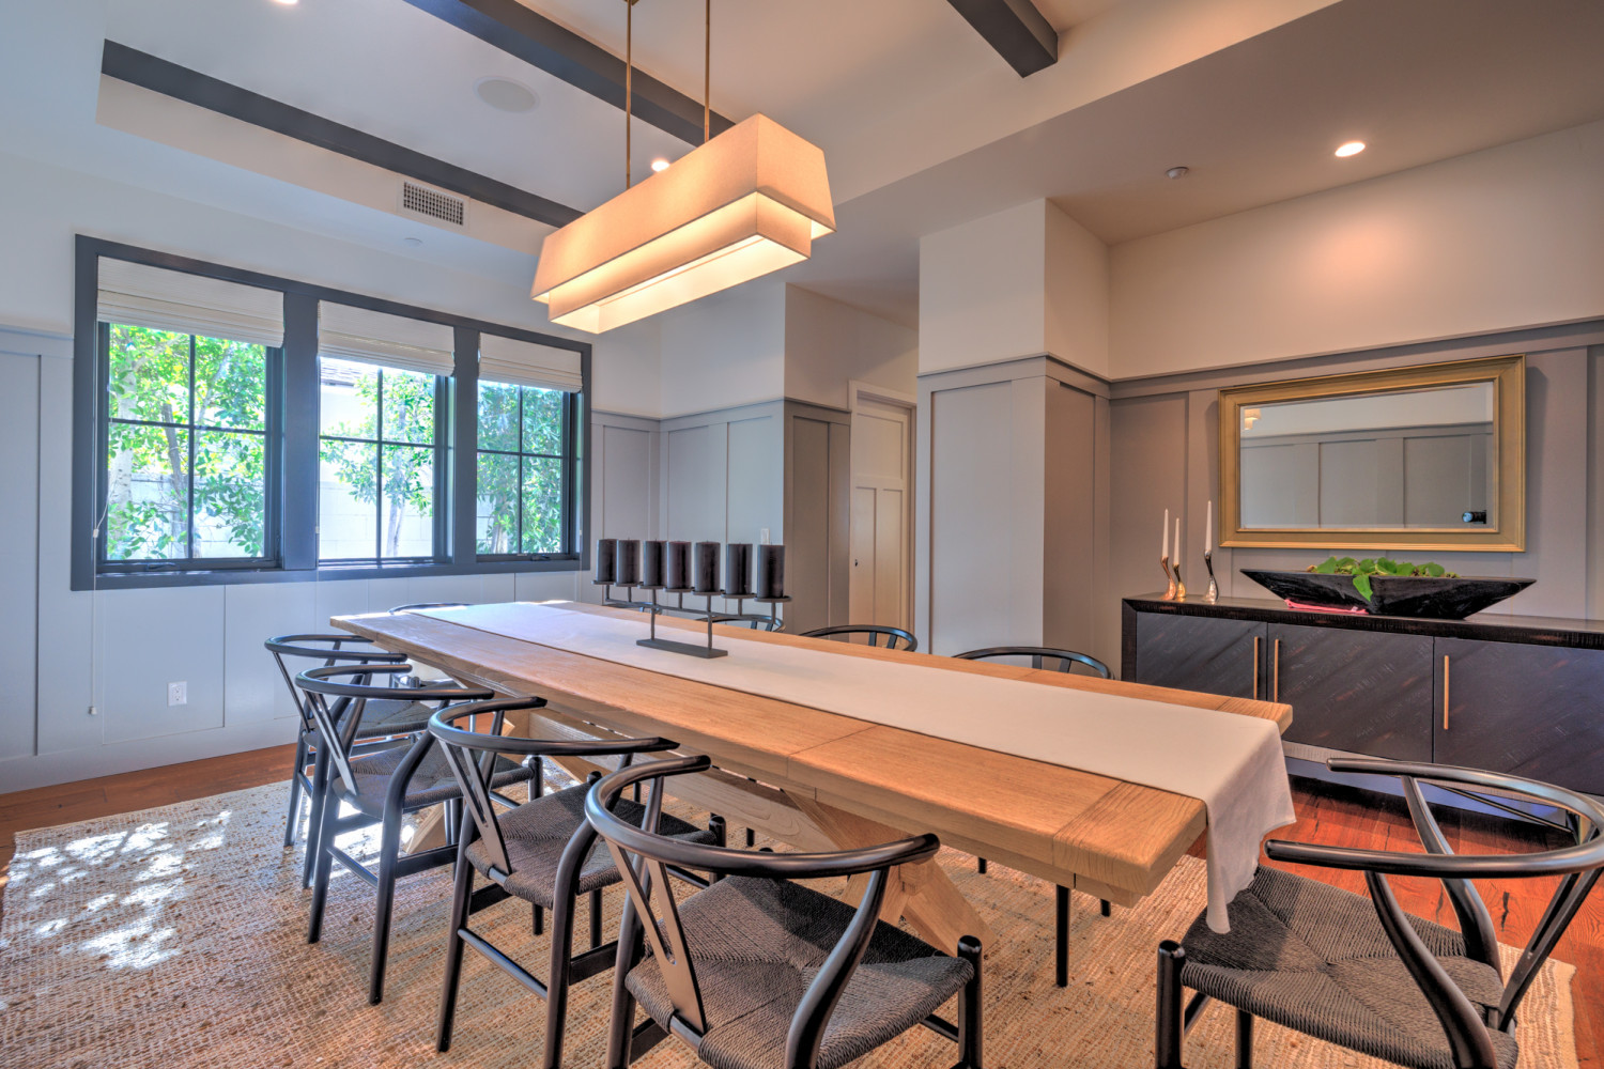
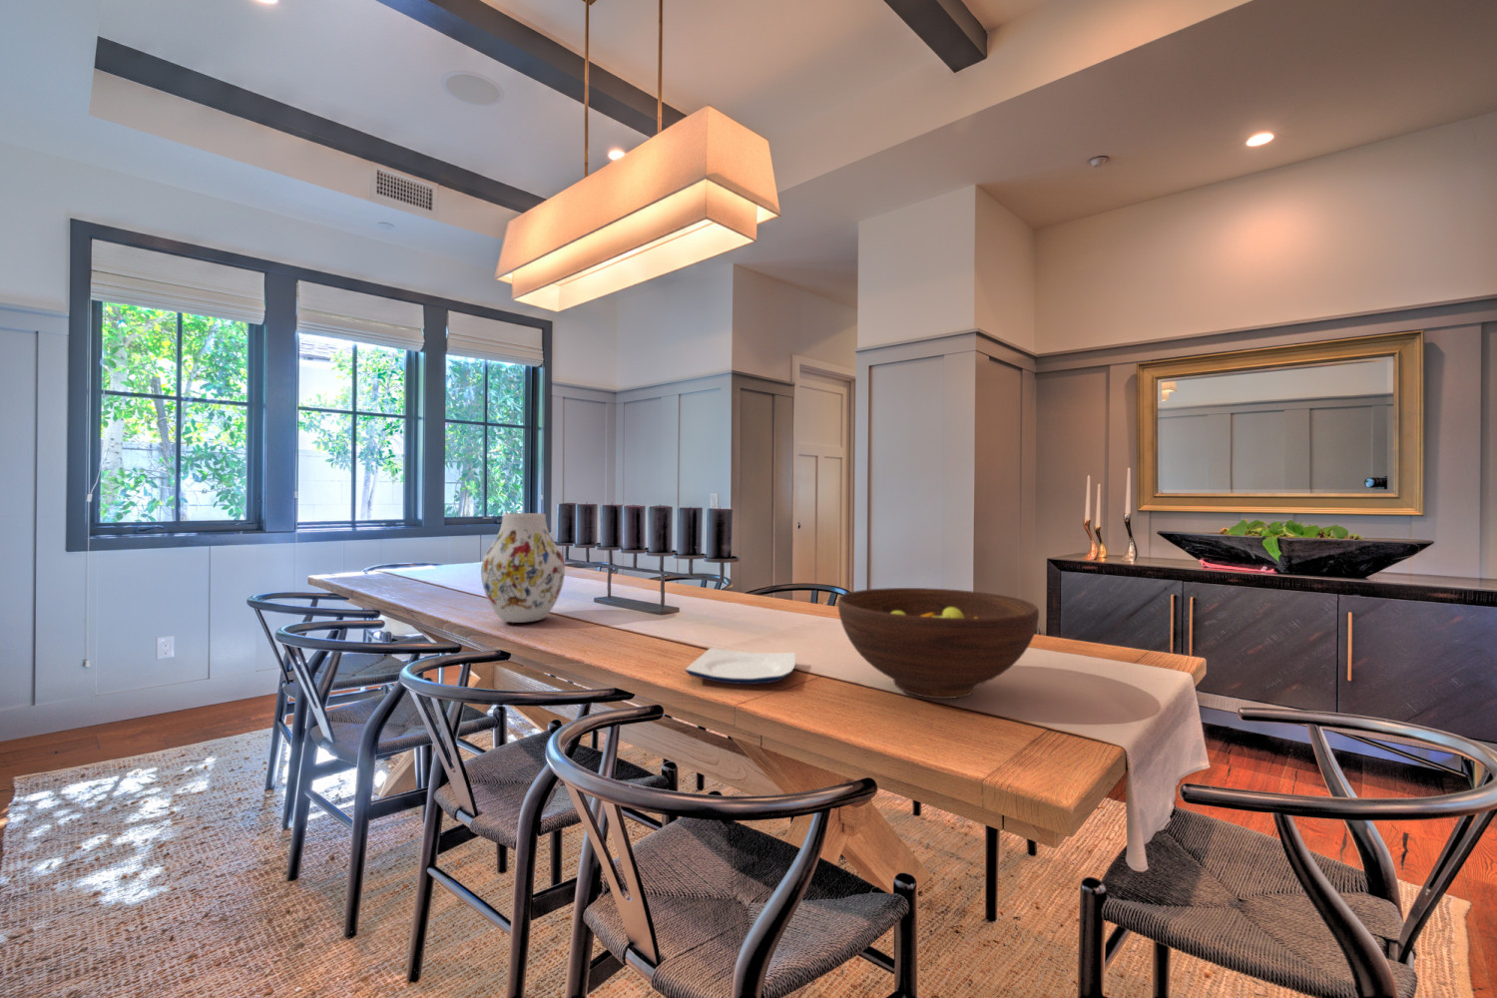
+ fruit bowl (935, 645)
+ plate (743, 667)
+ vase (524, 567)
